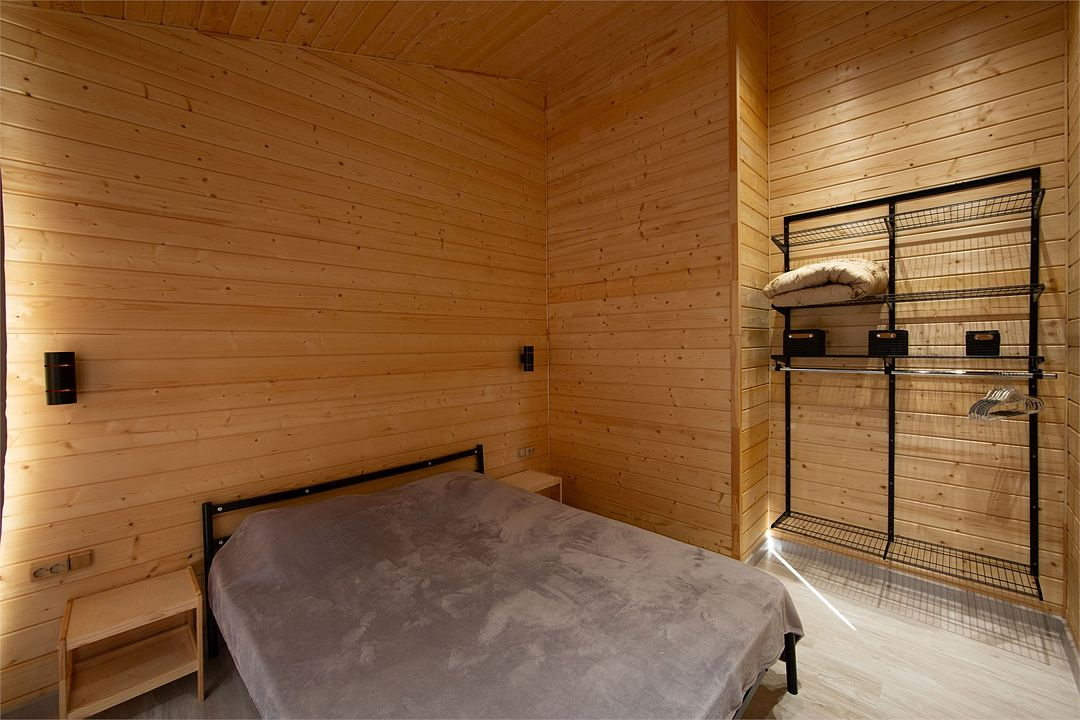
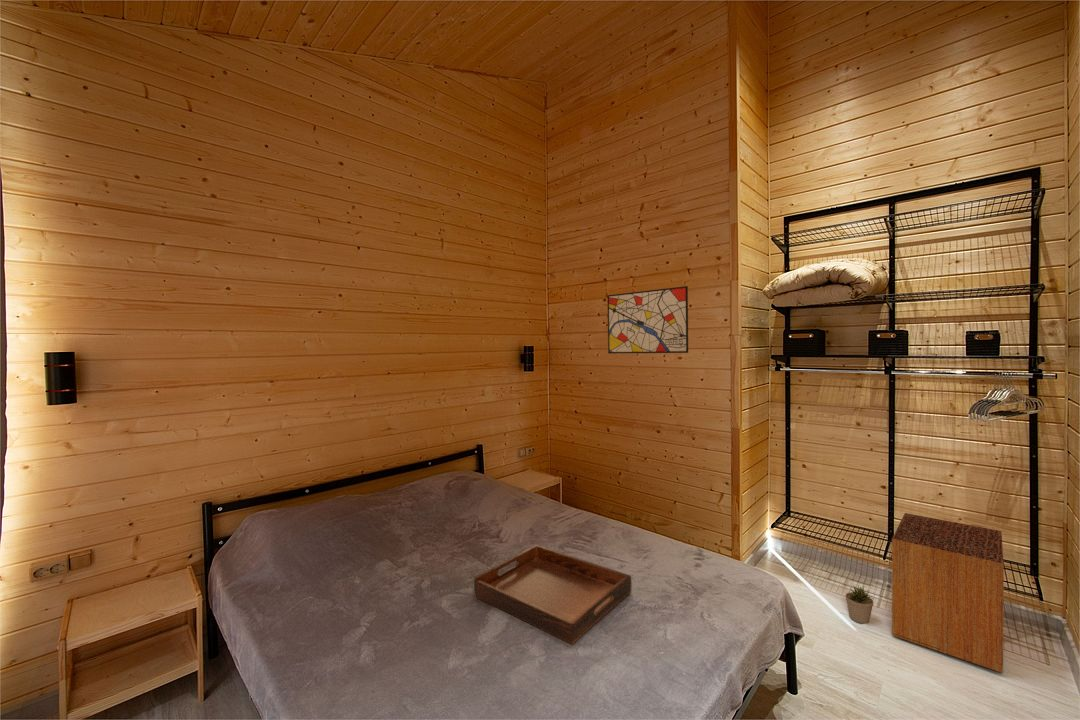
+ potted plant (858, 601)
+ serving tray (551, 585)
+ wall art (645, 322)
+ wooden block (947, 582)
